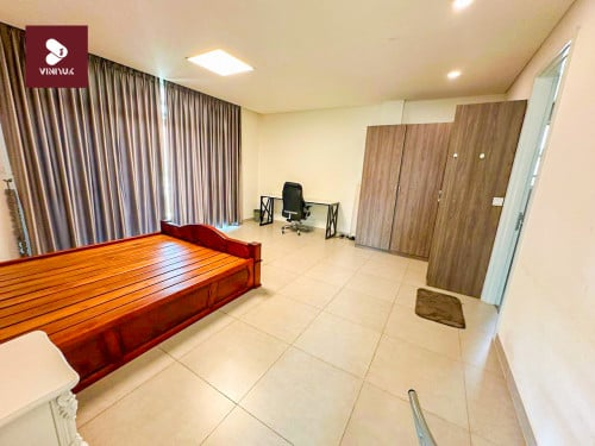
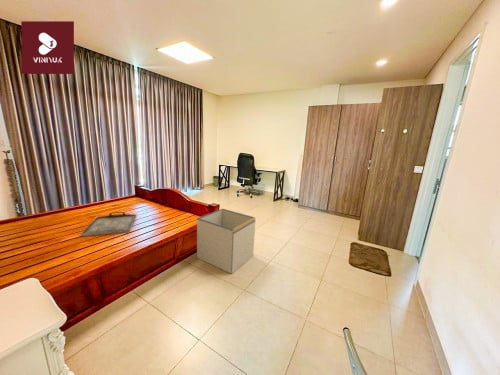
+ serving tray (112, 221)
+ storage bin (226, 237)
